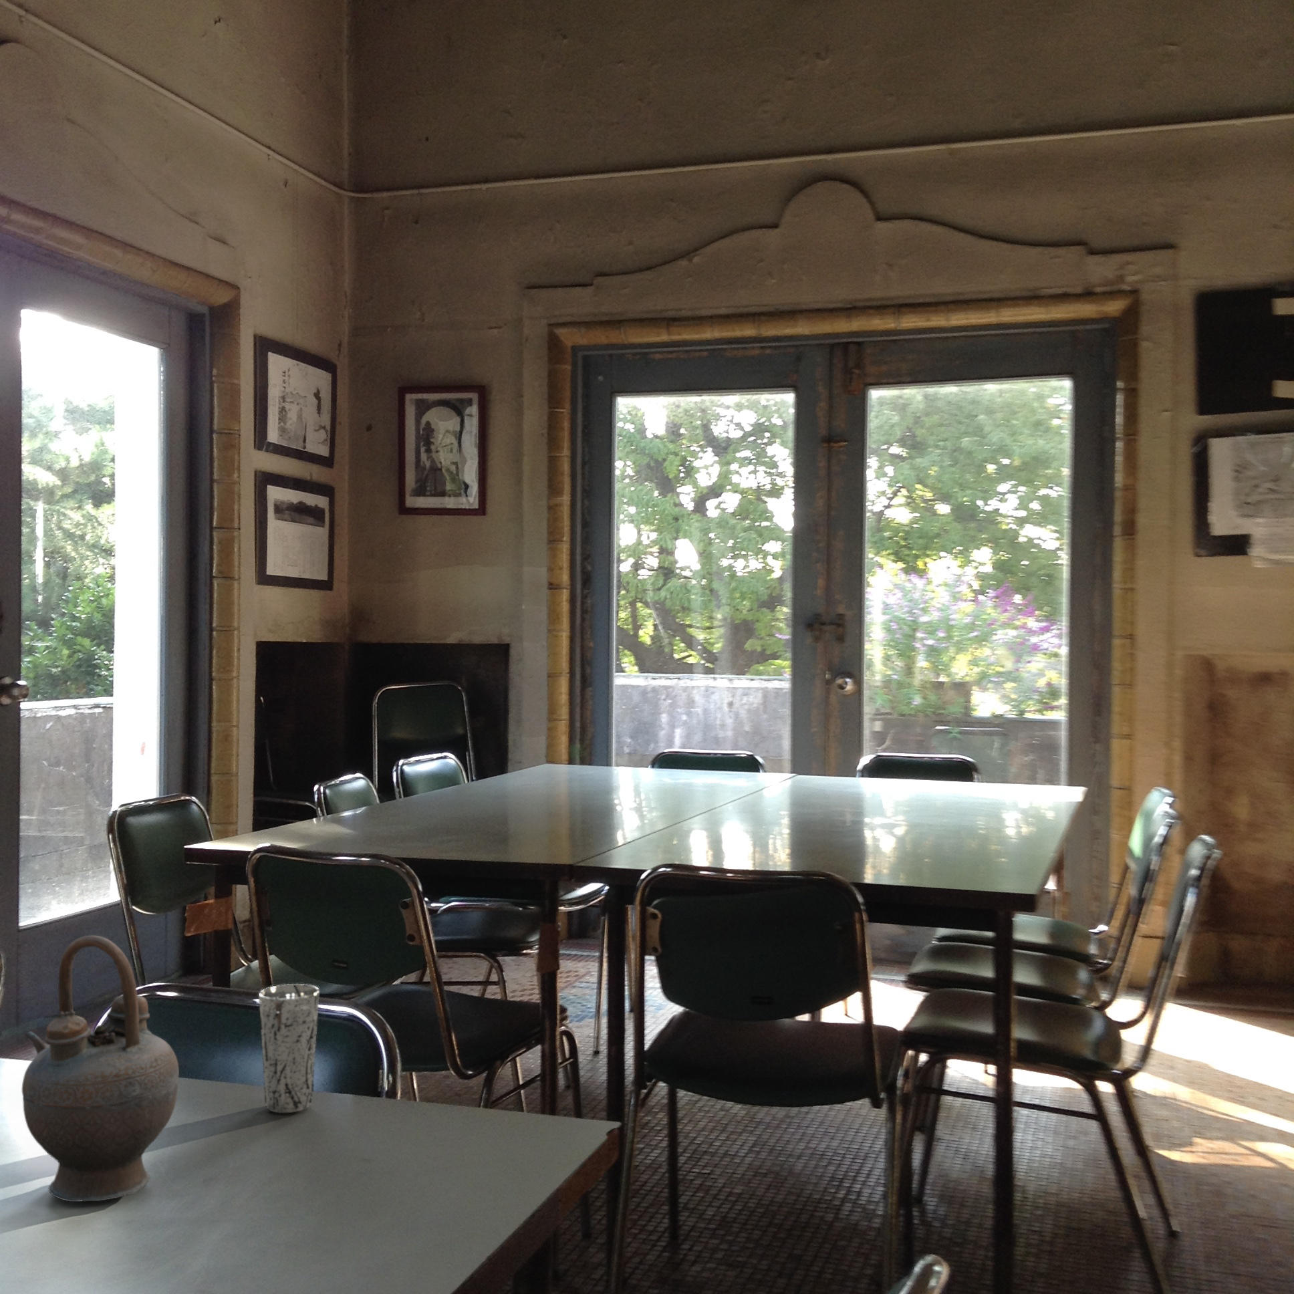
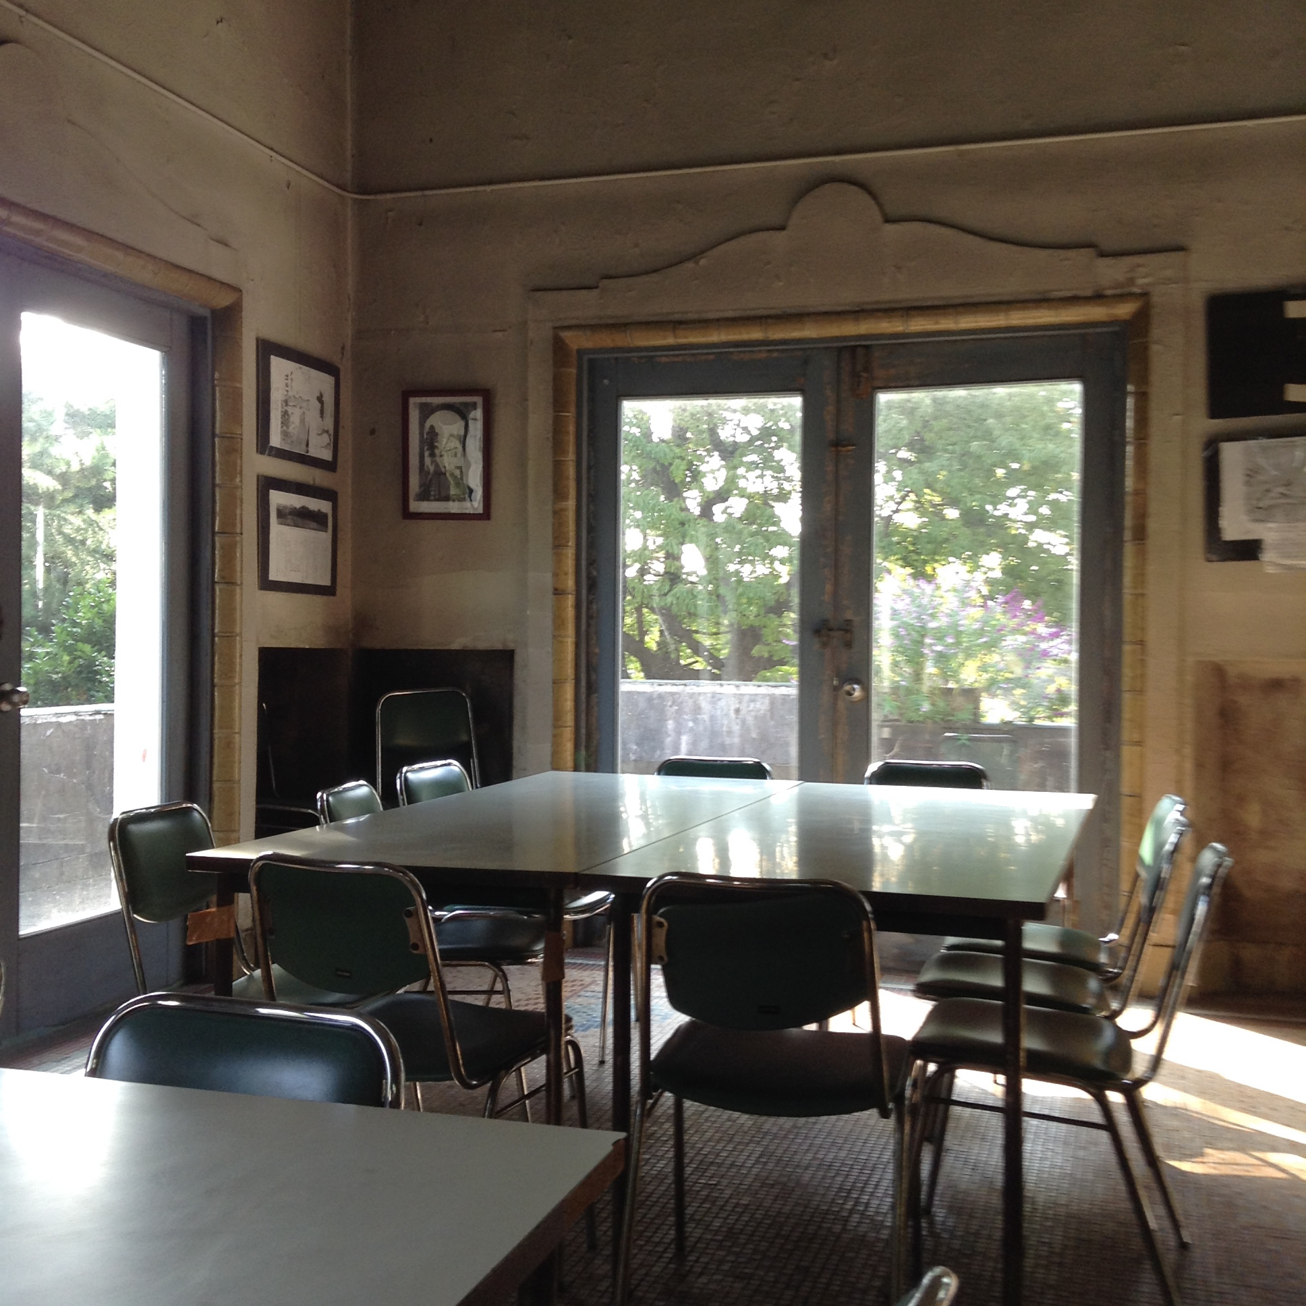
- teapot (90, 1058)
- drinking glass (289, 1049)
